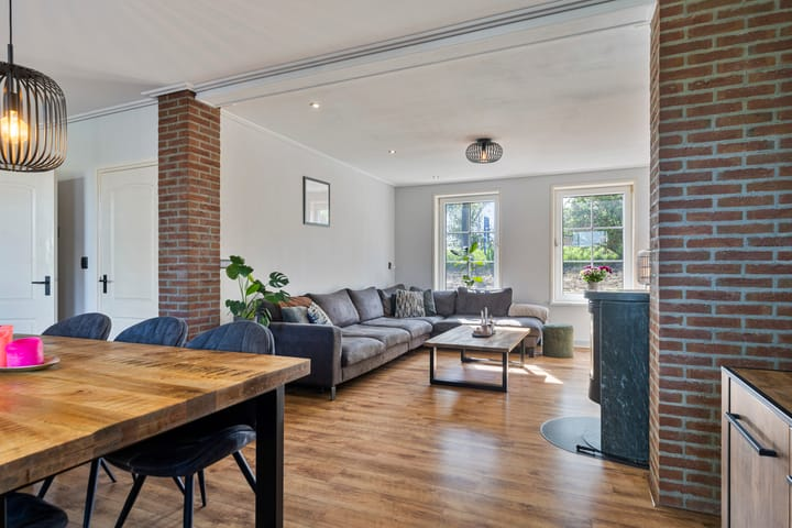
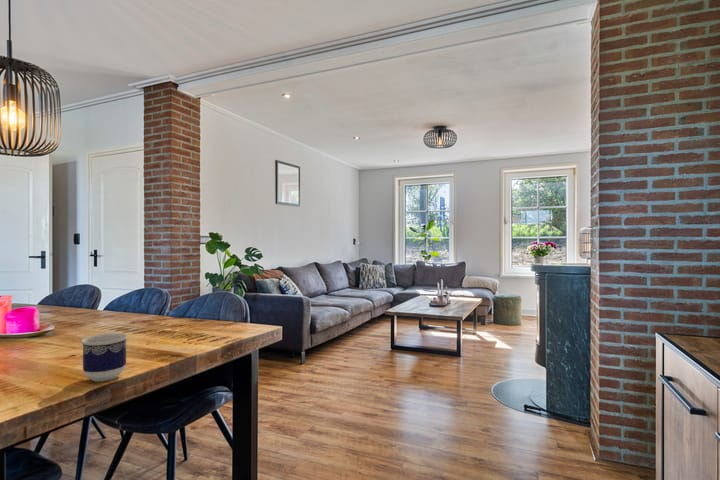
+ cup (103, 356)
